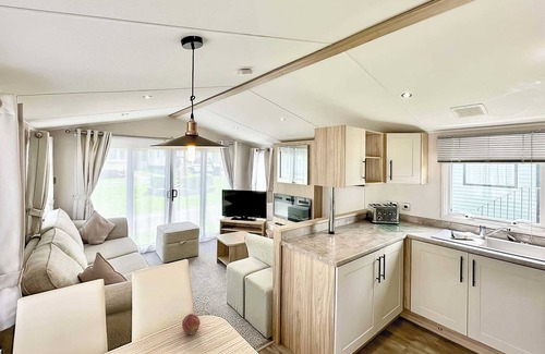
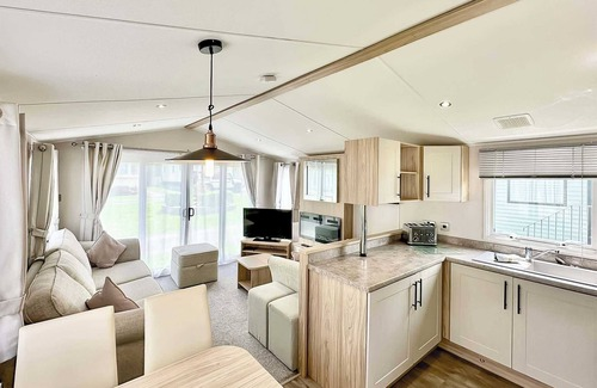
- fruit (191, 322)
